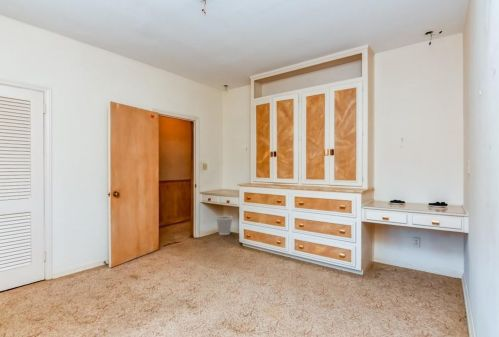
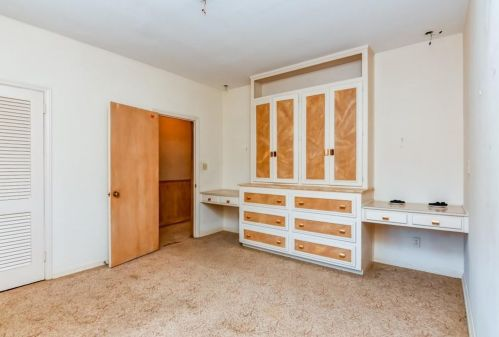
- wastebasket (224, 225)
